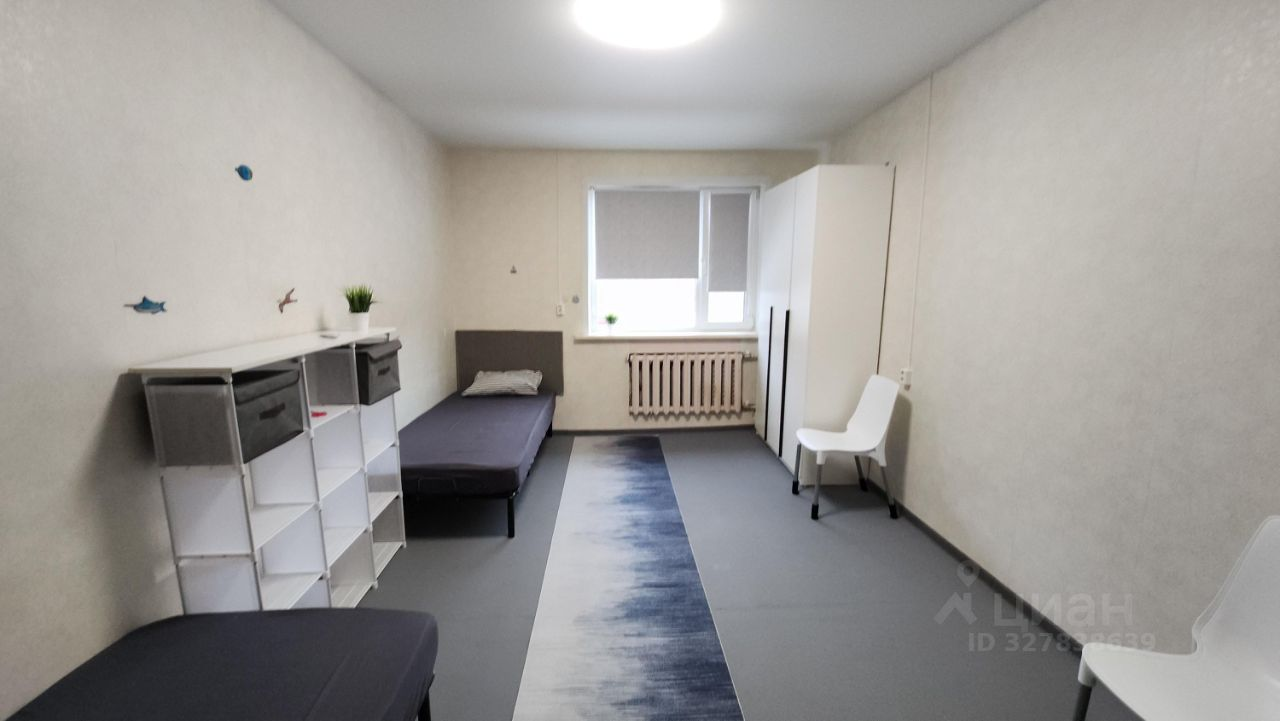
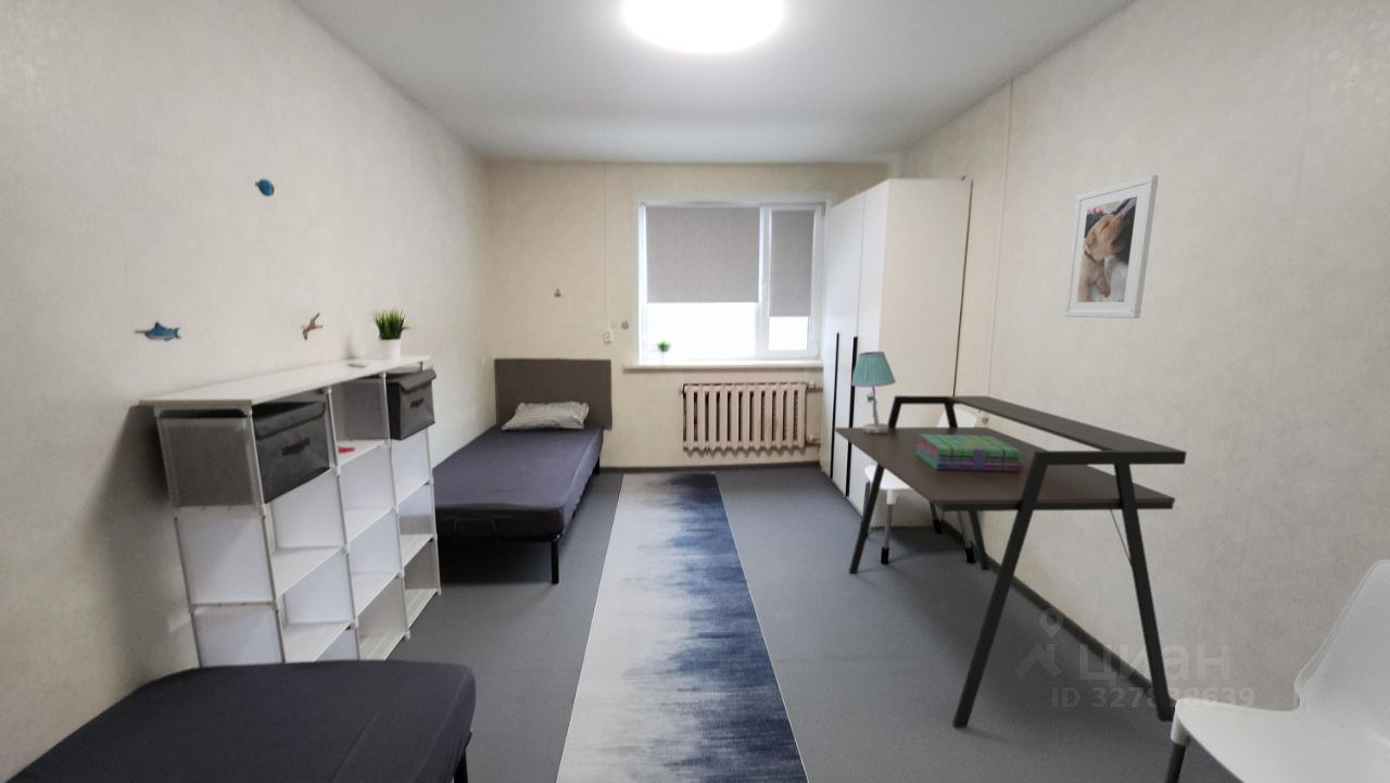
+ desk (971, 526)
+ stack of books (965, 451)
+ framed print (1105, 252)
+ table lamp (874, 392)
